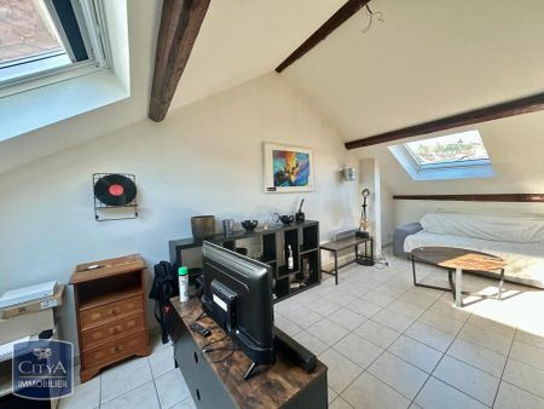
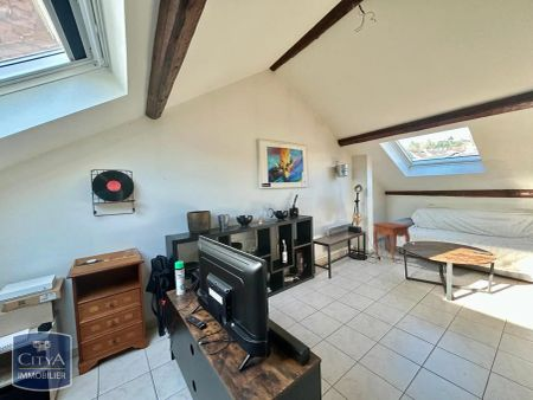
+ side table (388, 240)
